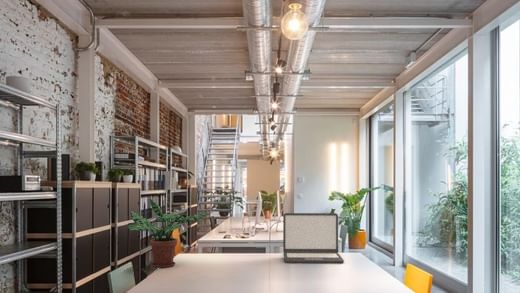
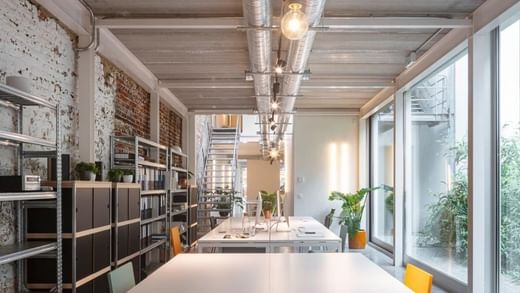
- laptop (312, 237)
- potted plant (171, 231)
